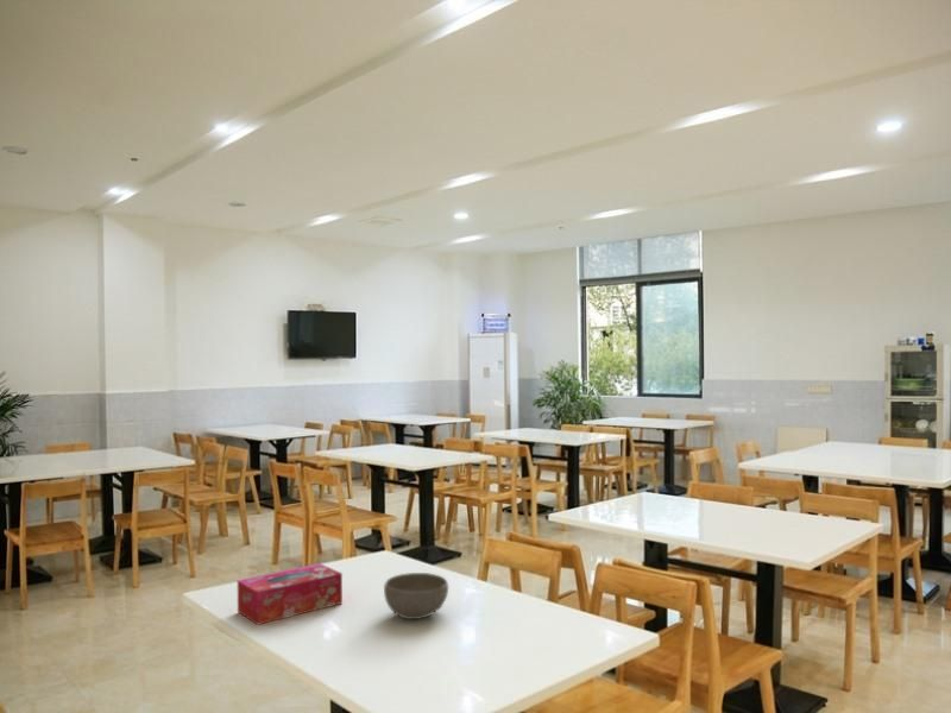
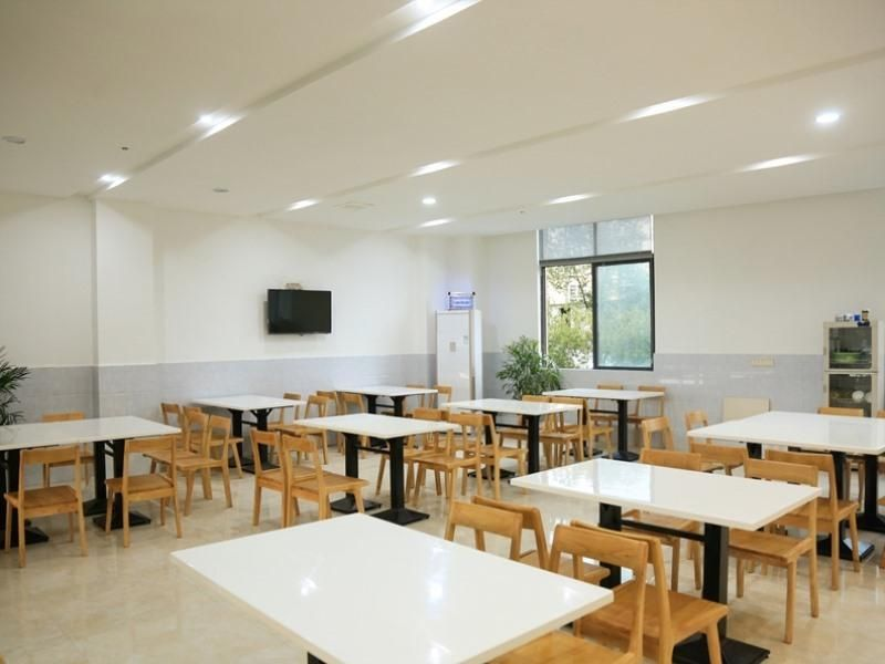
- bowl (416, 598)
- tissue box (290, 592)
